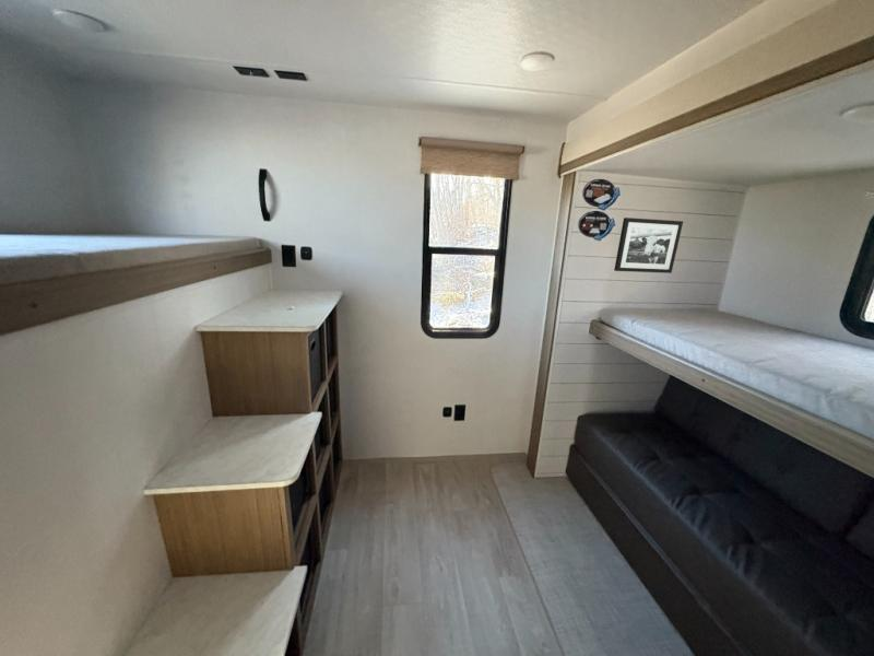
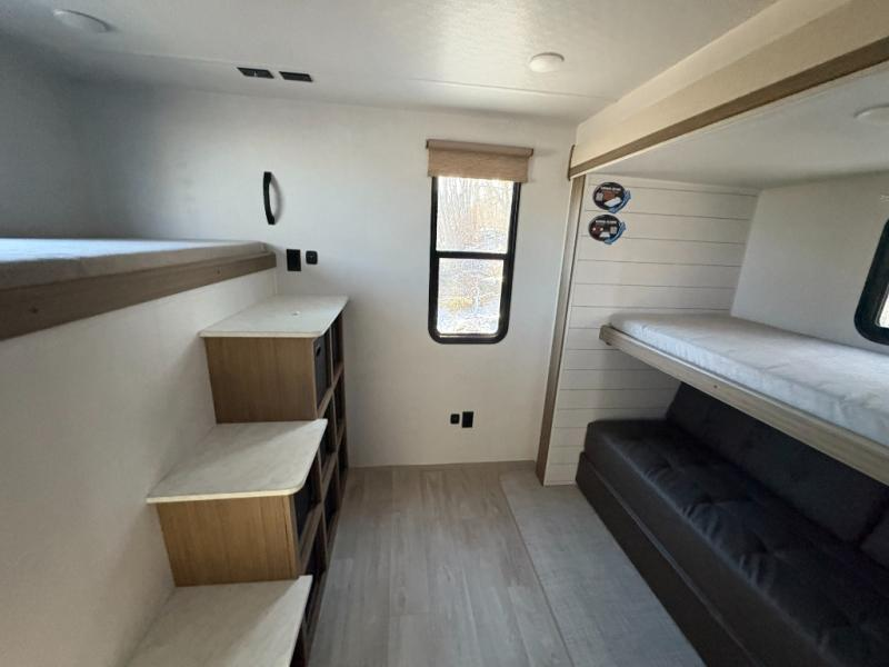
- picture frame (648, 246)
